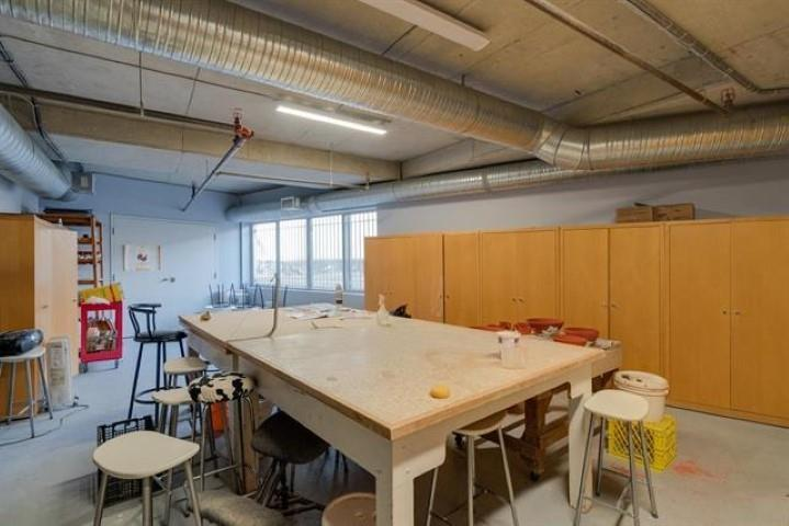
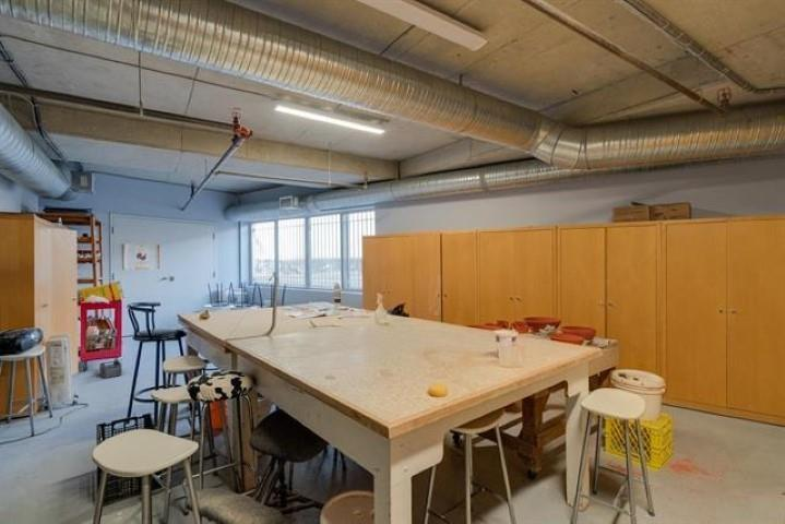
+ storage bin (110, 369)
